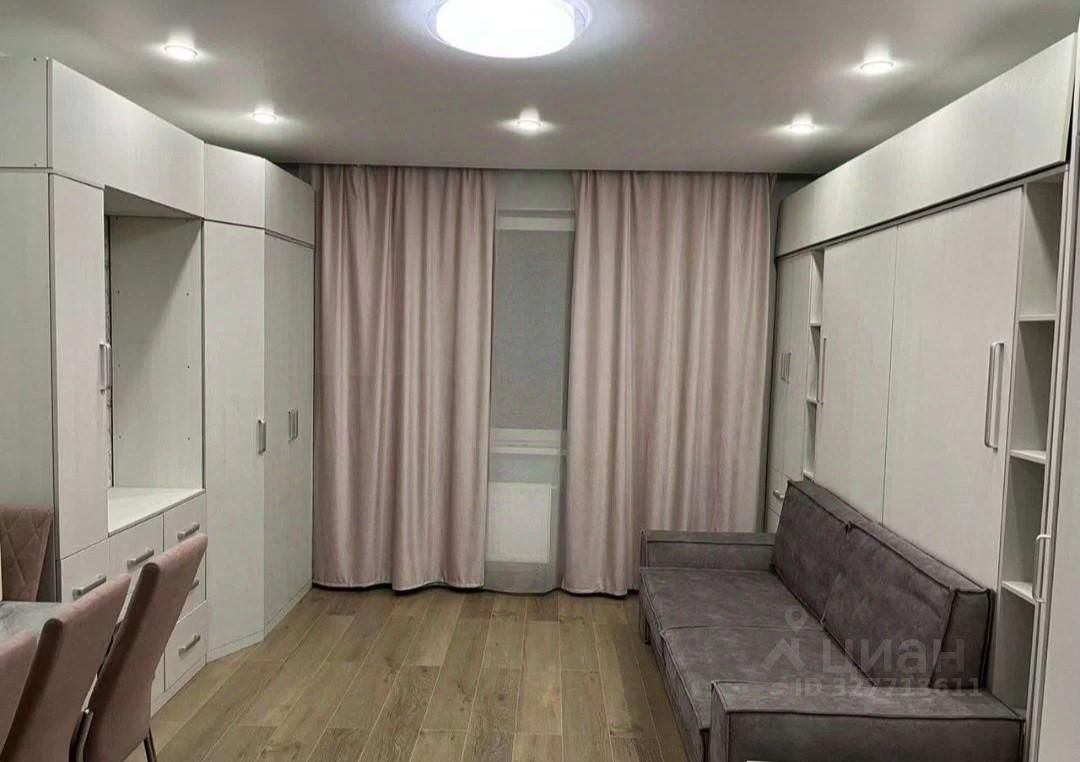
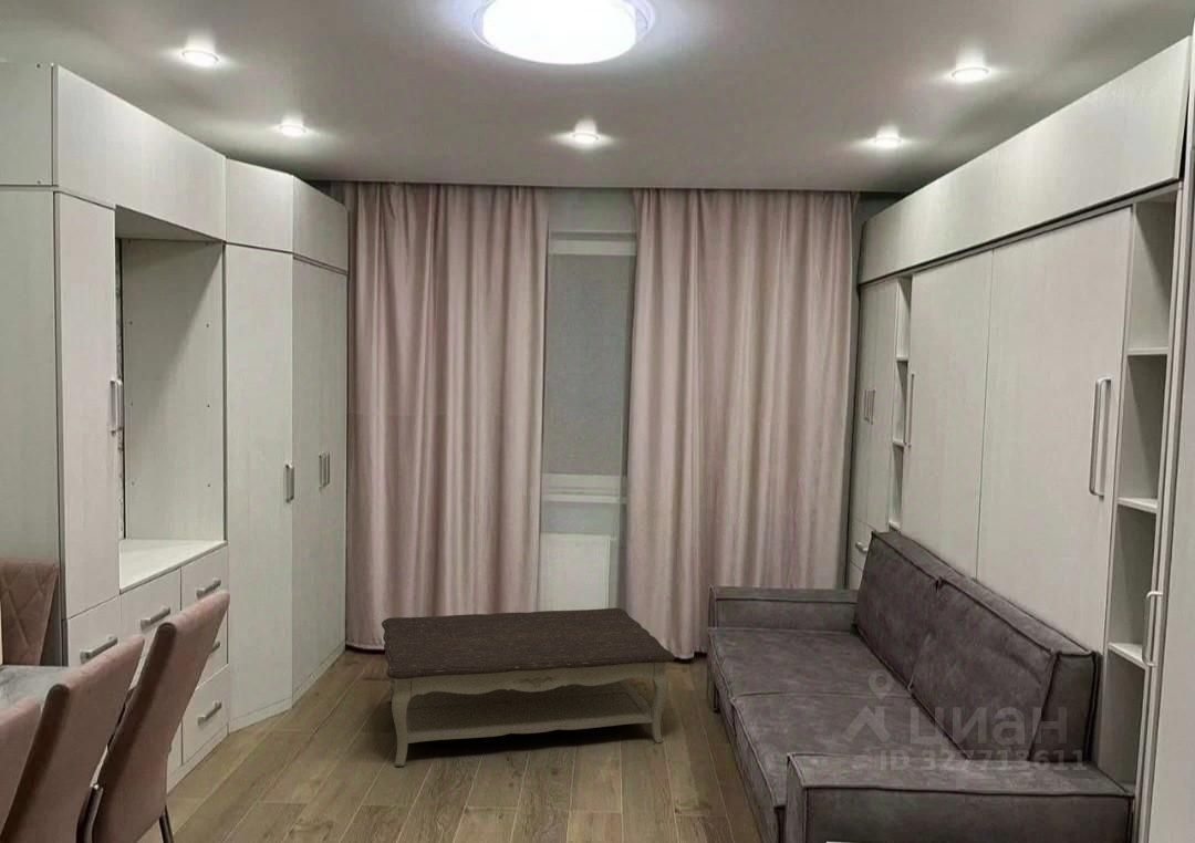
+ coffee table (520, 677)
